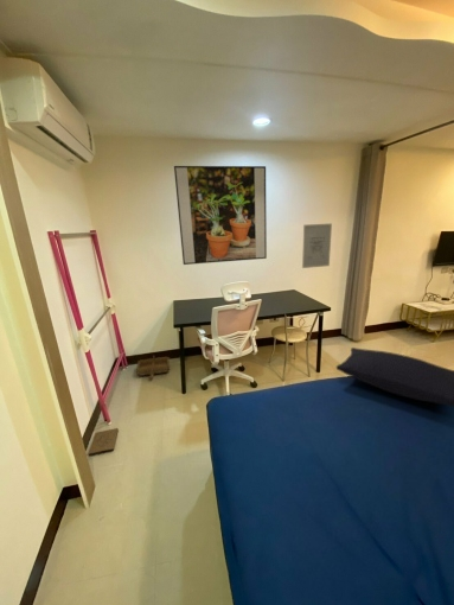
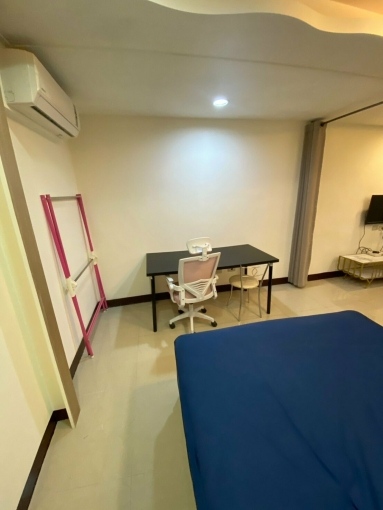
- pillow (399, 372)
- wooden boat (153, 363)
- wall art (316, 246)
- box (104, 440)
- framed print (223, 216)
